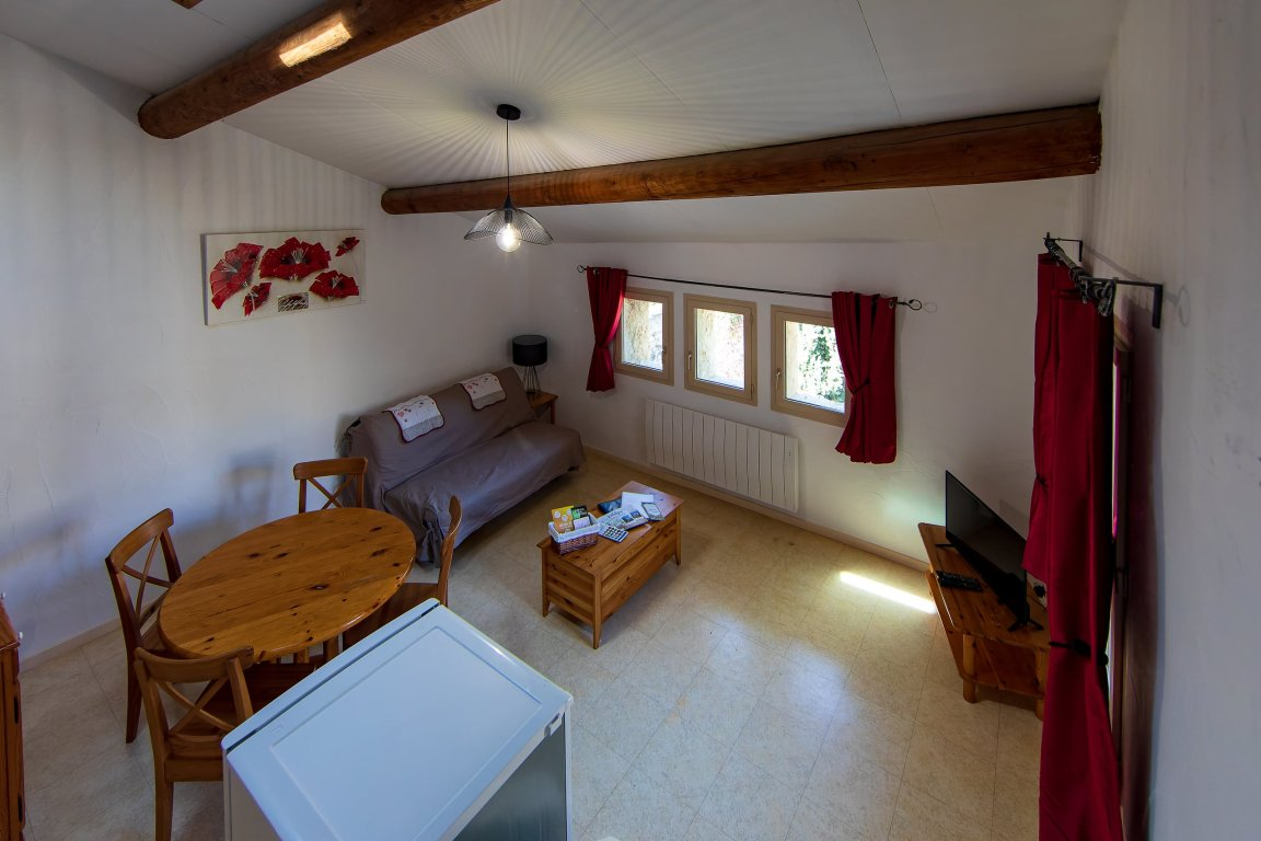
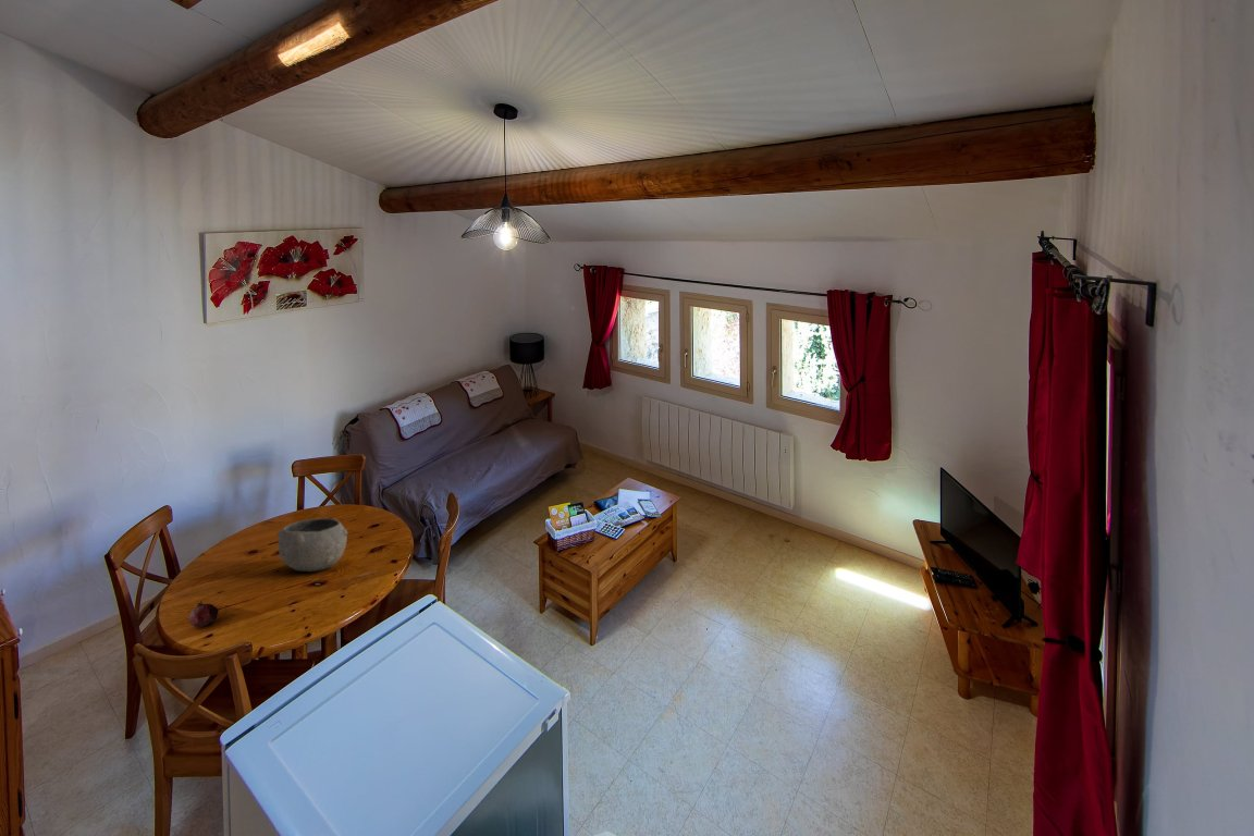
+ fruit (204, 613)
+ bowl (312, 545)
